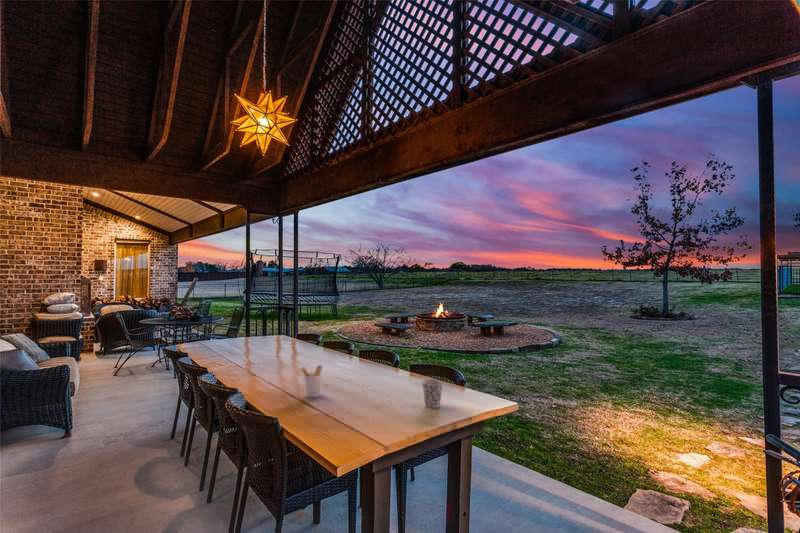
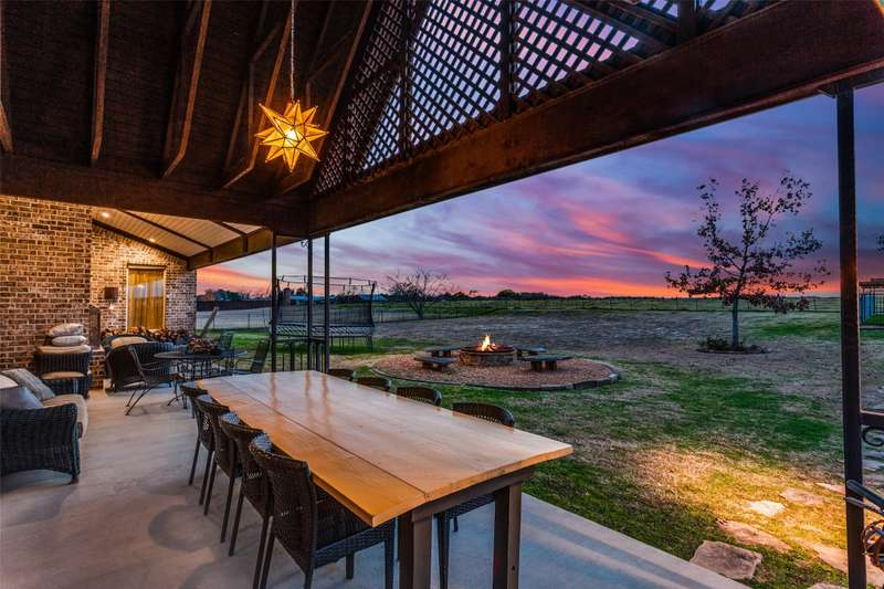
- utensil holder (309, 380)
- cup (432, 393)
